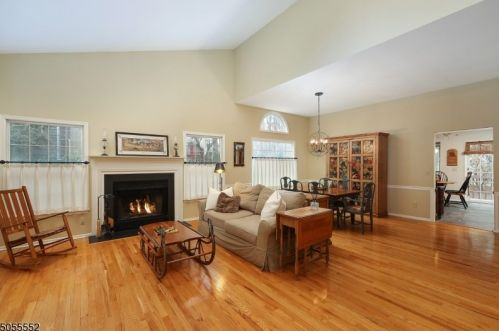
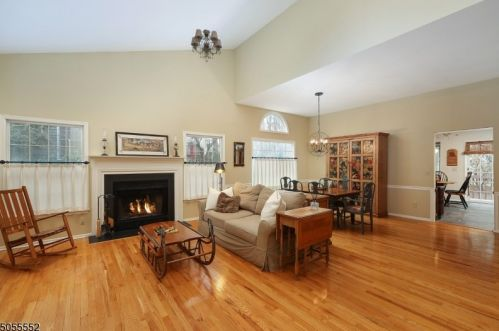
+ chandelier (206, 47)
